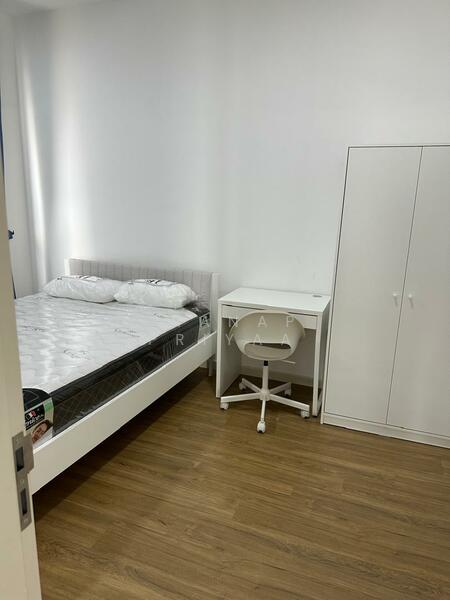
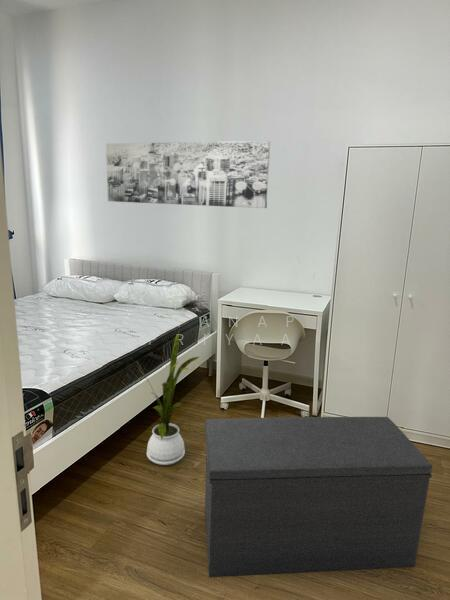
+ house plant (168, 400)
+ wall art (182, 174)
+ bench (305, 488)
